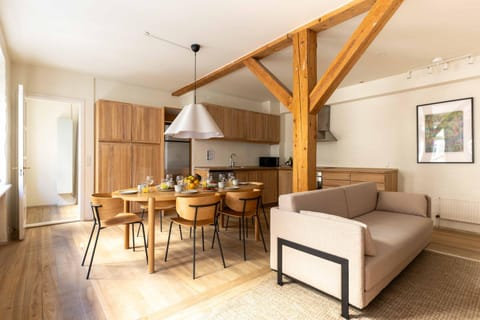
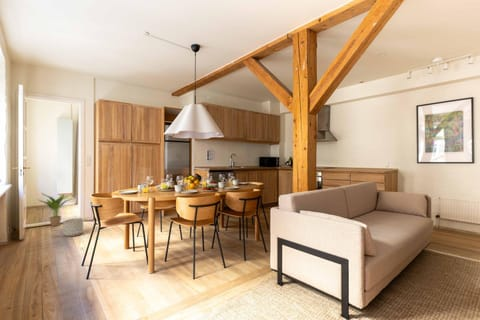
+ planter (73, 227)
+ potted plant (56, 208)
